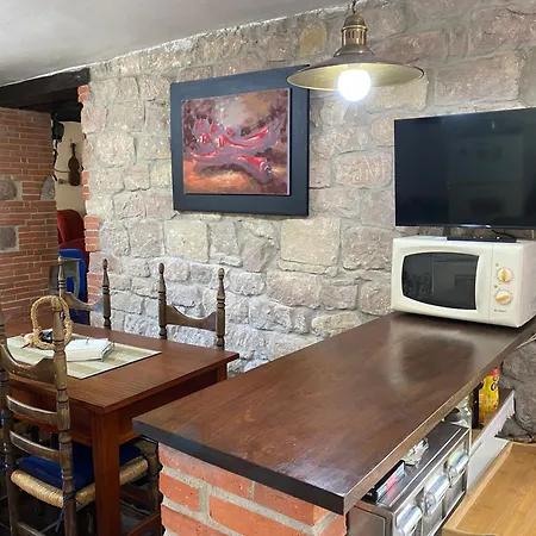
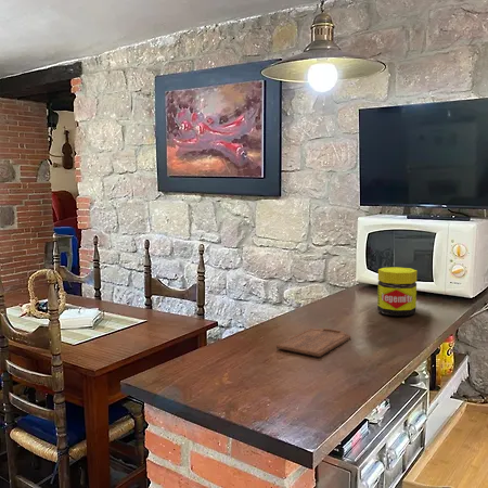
+ cutting board (317, 339)
+ jar (397, 291)
